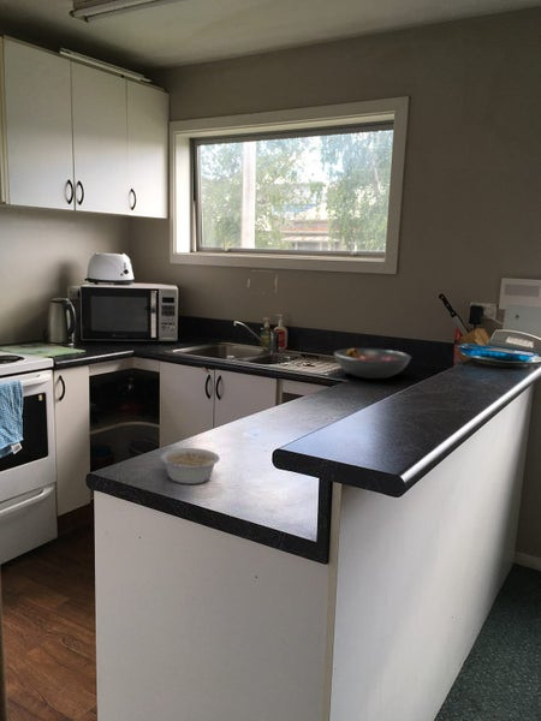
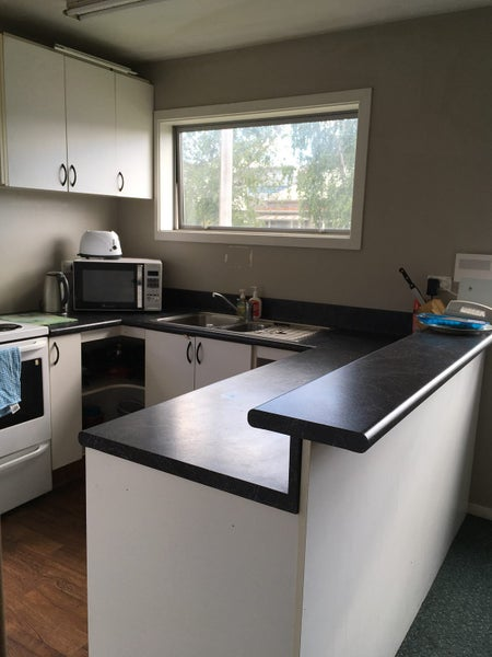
- legume (191, 465)
- fruit bowl (371, 362)
